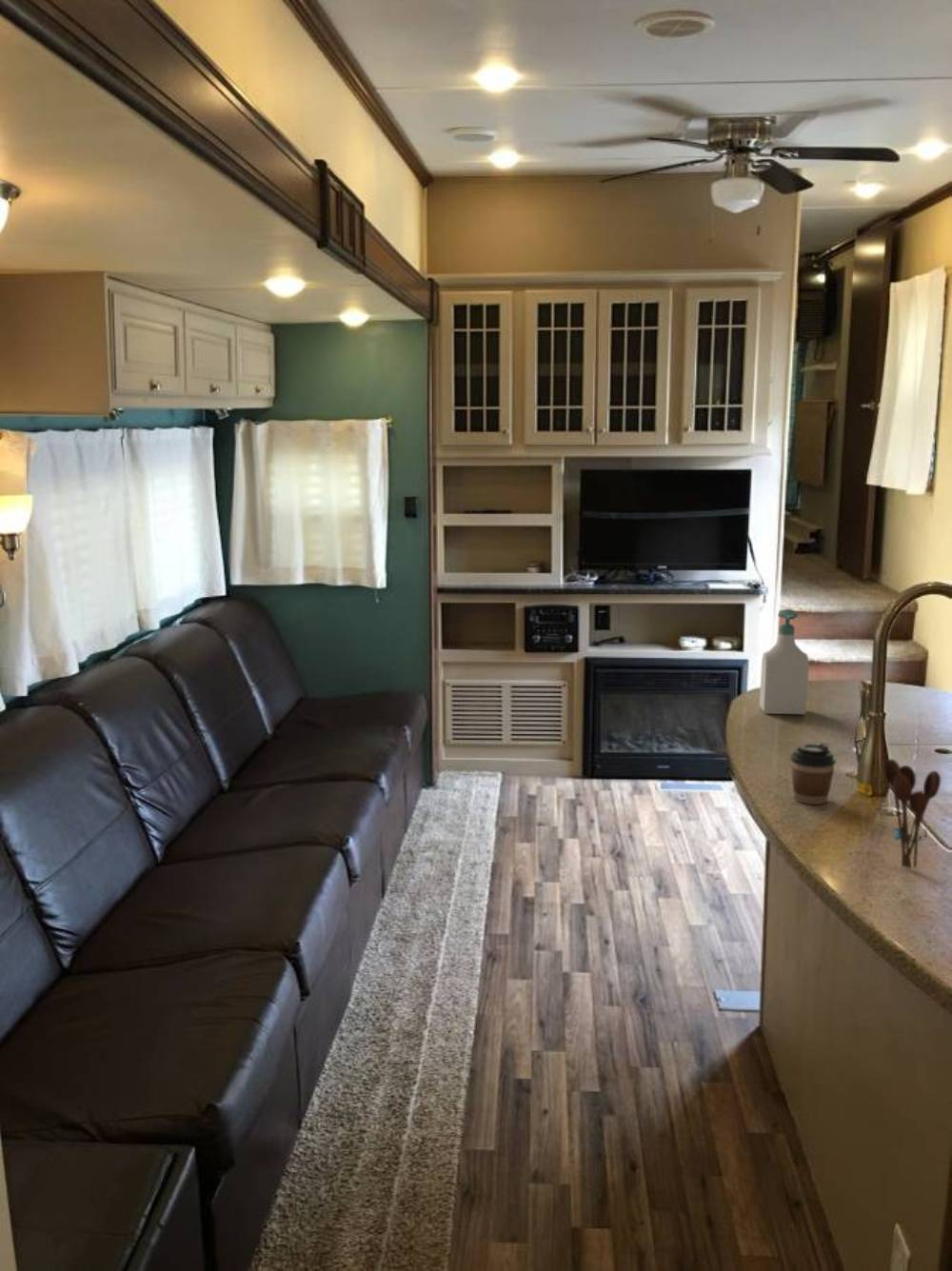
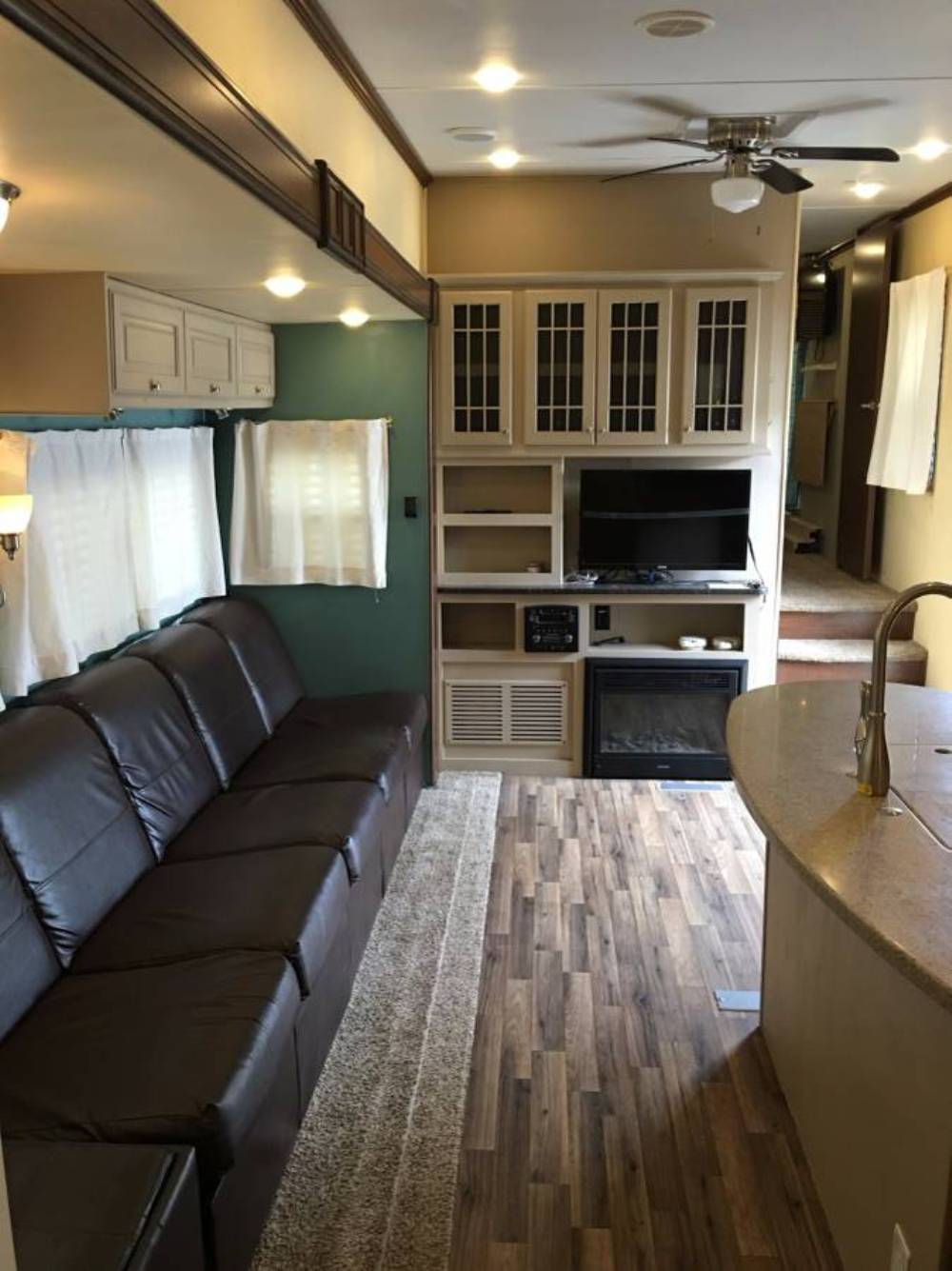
- soap bottle (785, 661)
- coffee cup (812, 771)
- utensil holder (906, 813)
